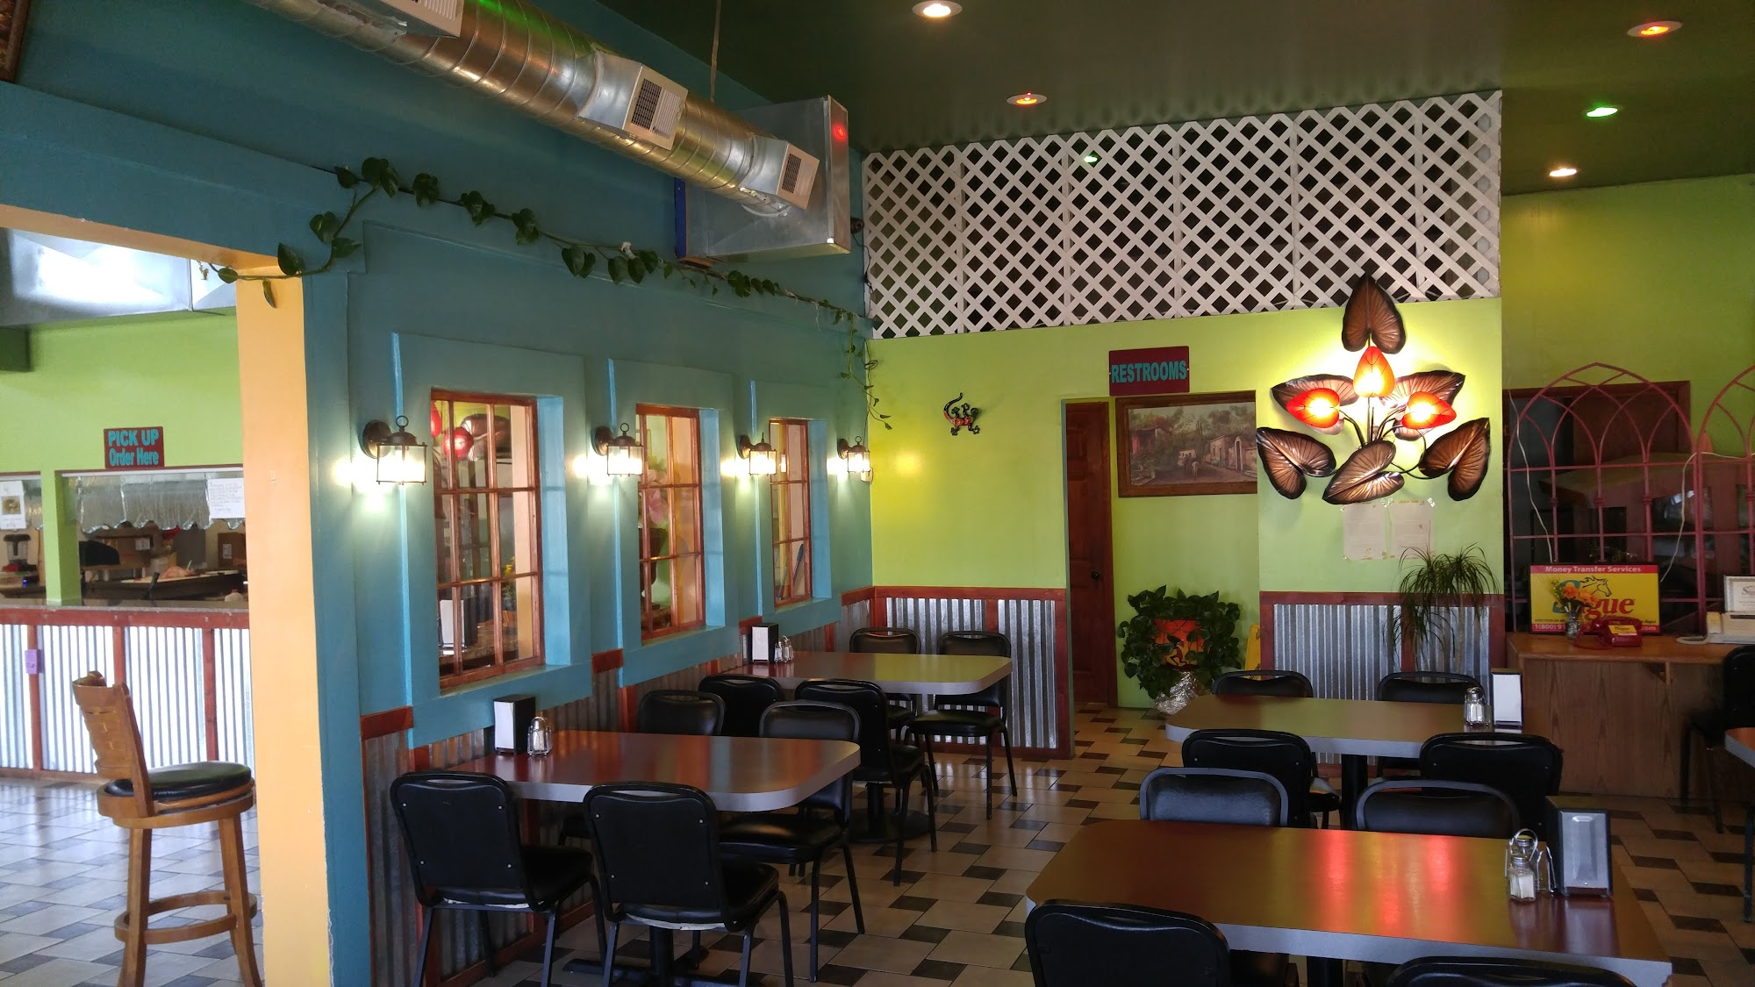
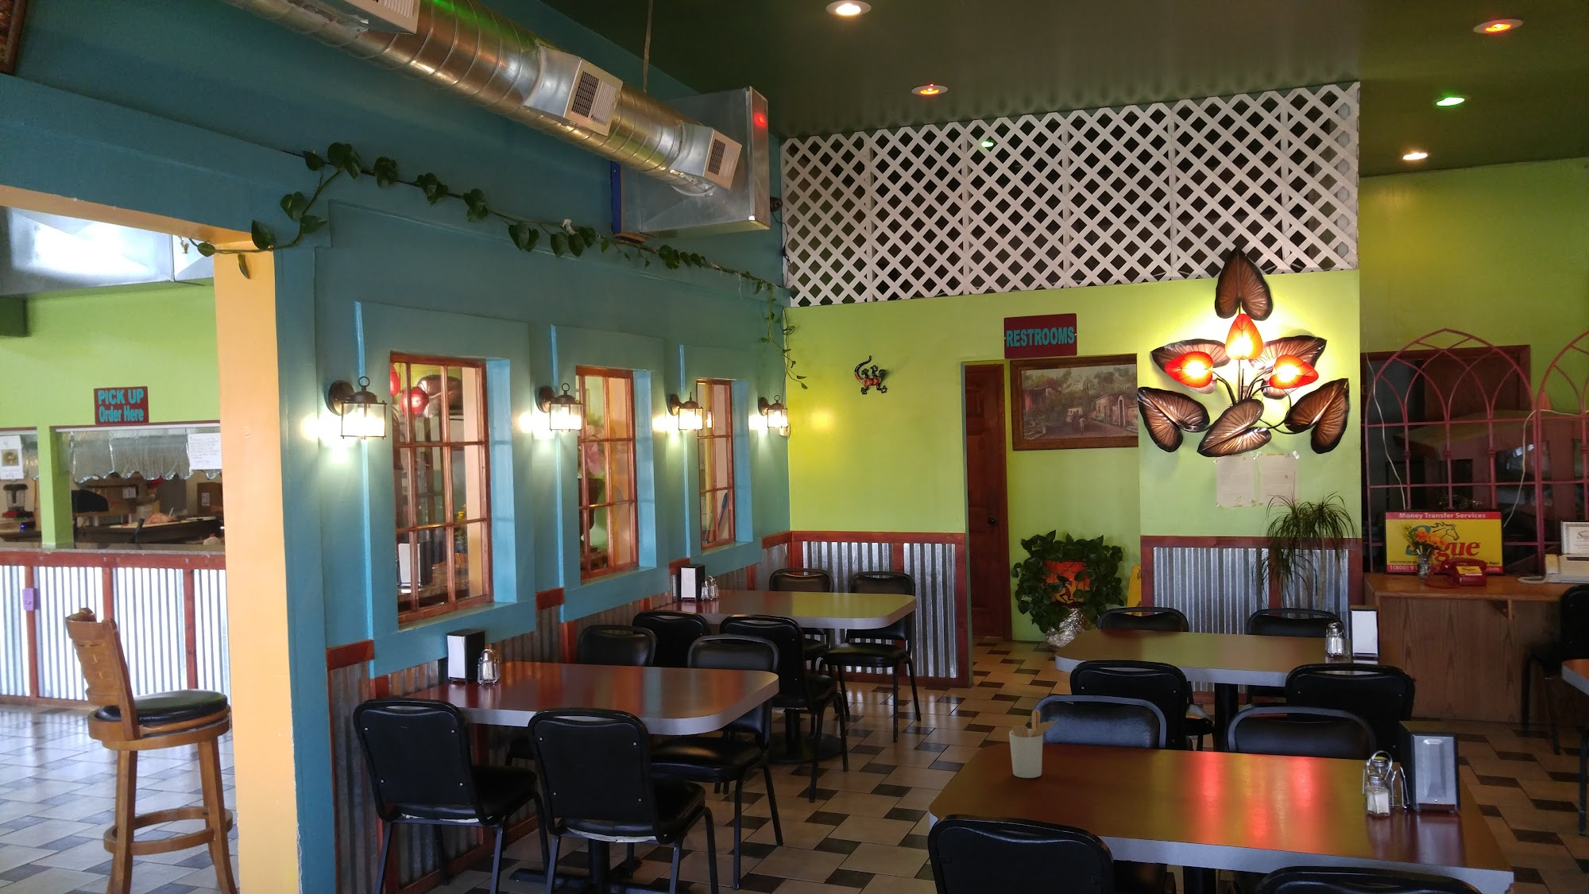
+ utensil holder (1034, 744)
